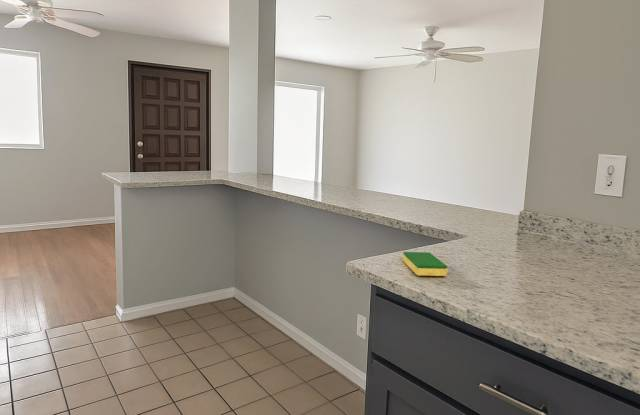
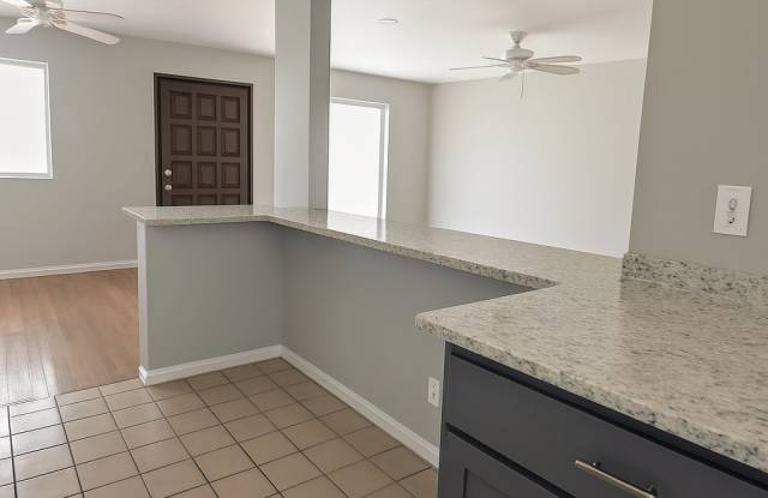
- dish sponge (423, 263)
